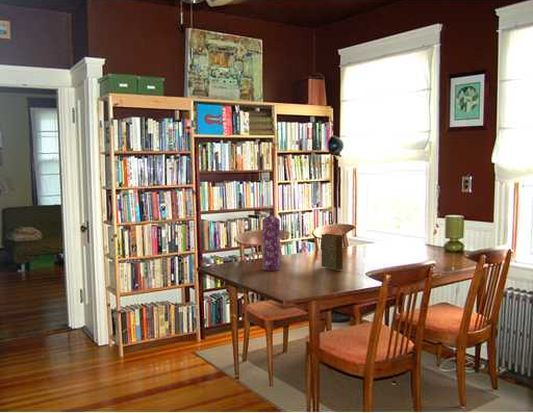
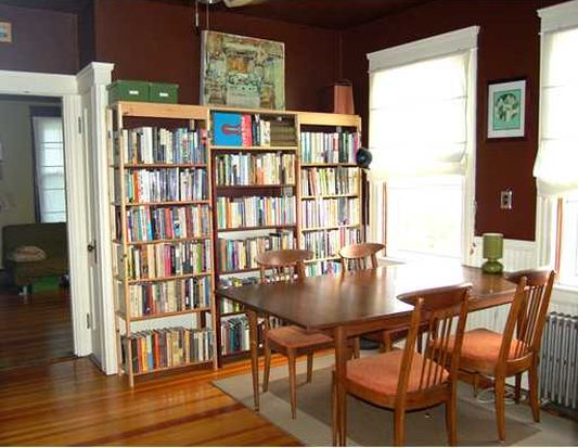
- gas cylinder (271, 241)
- book (332, 249)
